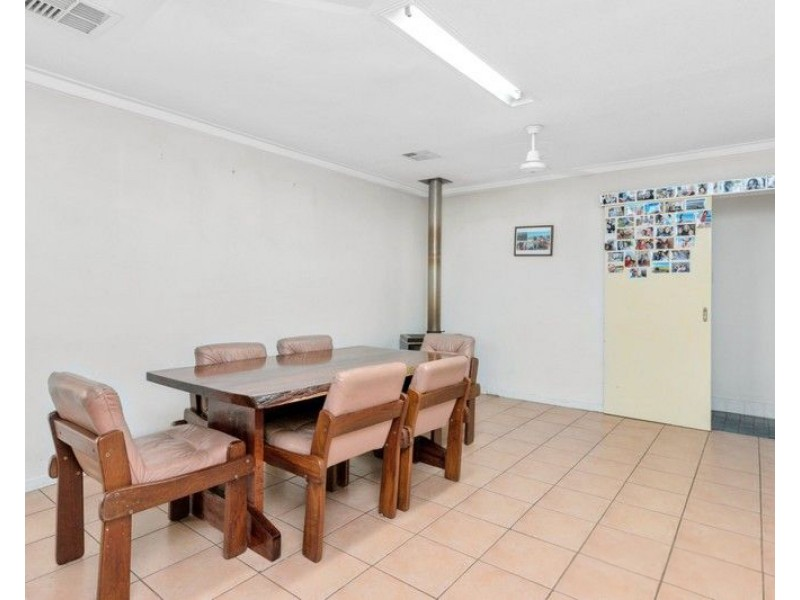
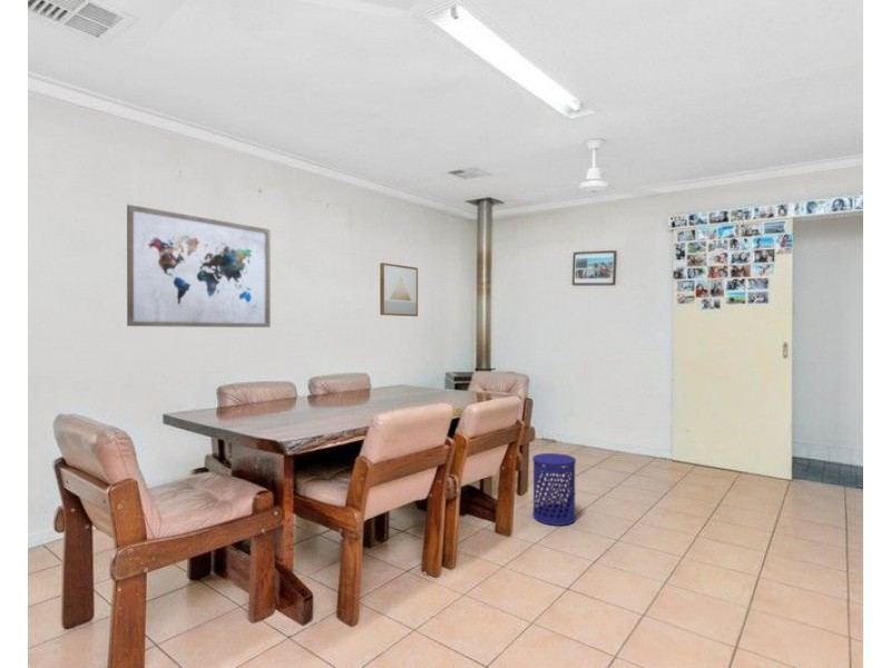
+ wall art (206, 273)
+ wall art (399, 291)
+ waste bin (554, 488)
